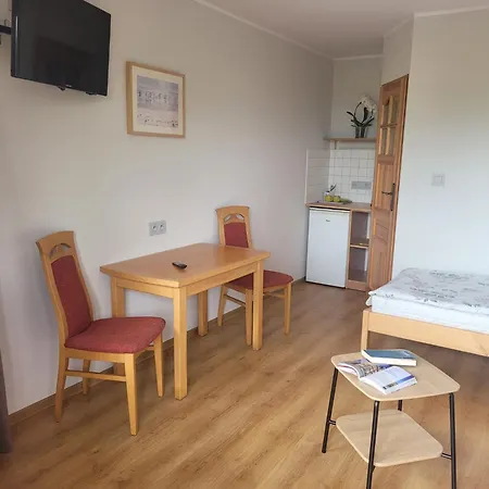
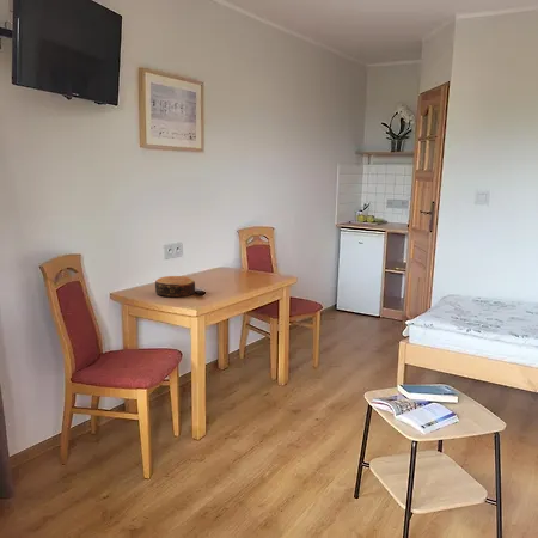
+ bowl (175, 285)
